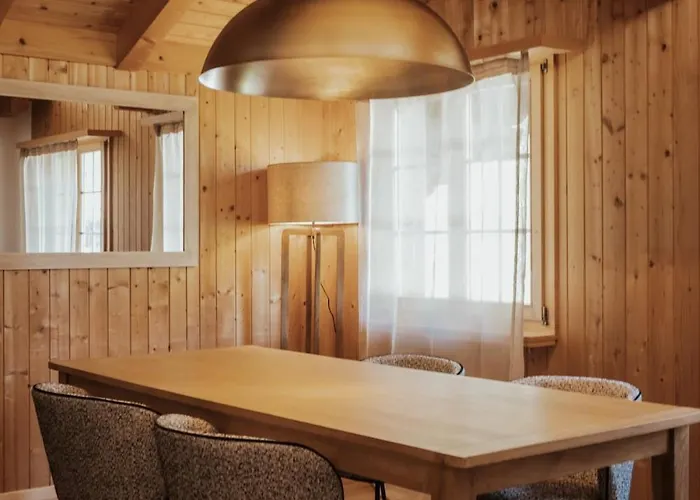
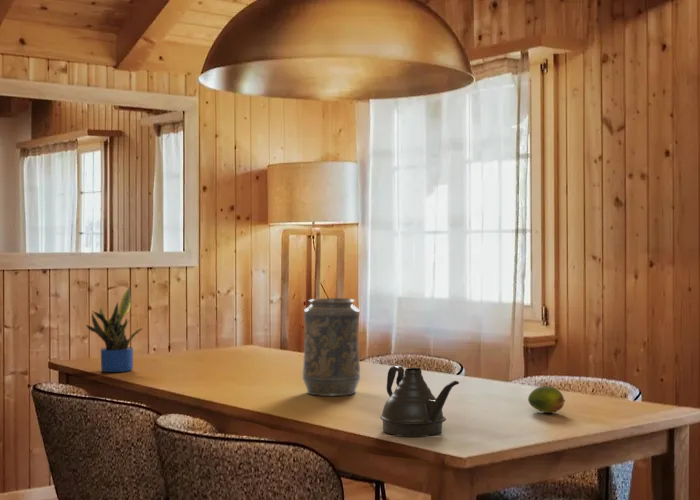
+ decorative vase (331, 345)
+ fruit (546, 399)
+ potted plant (115, 328)
+ teapot (420, 401)
